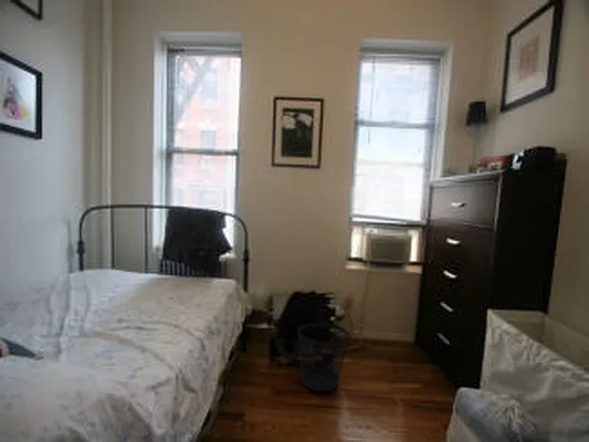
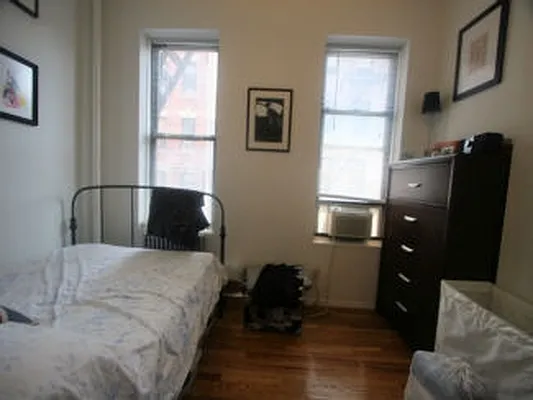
- wastebasket (322, 357)
